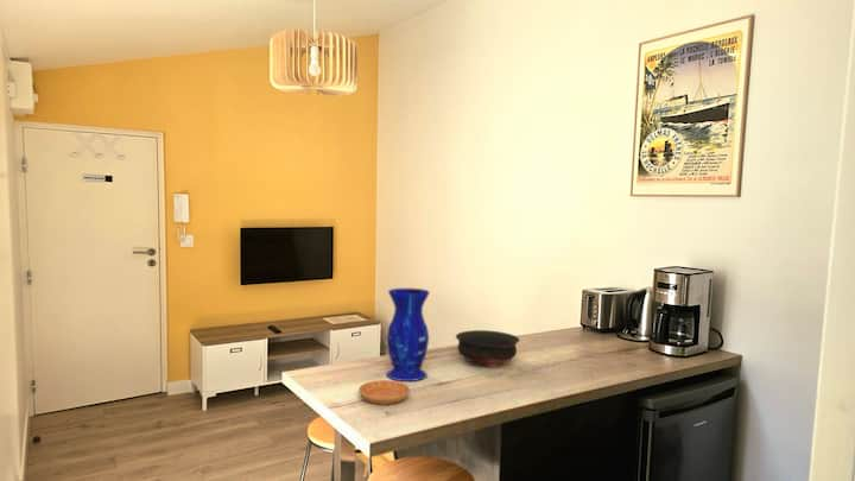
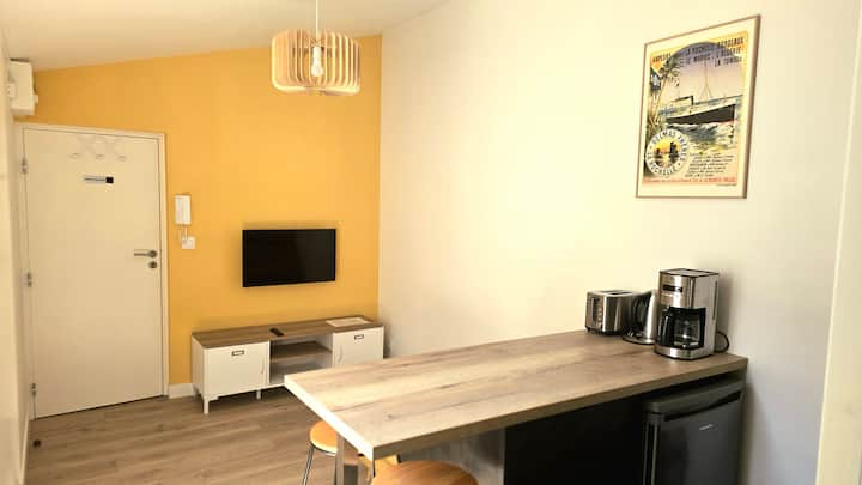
- saucer (384, 392)
- bowl (486, 349)
- vase (407, 333)
